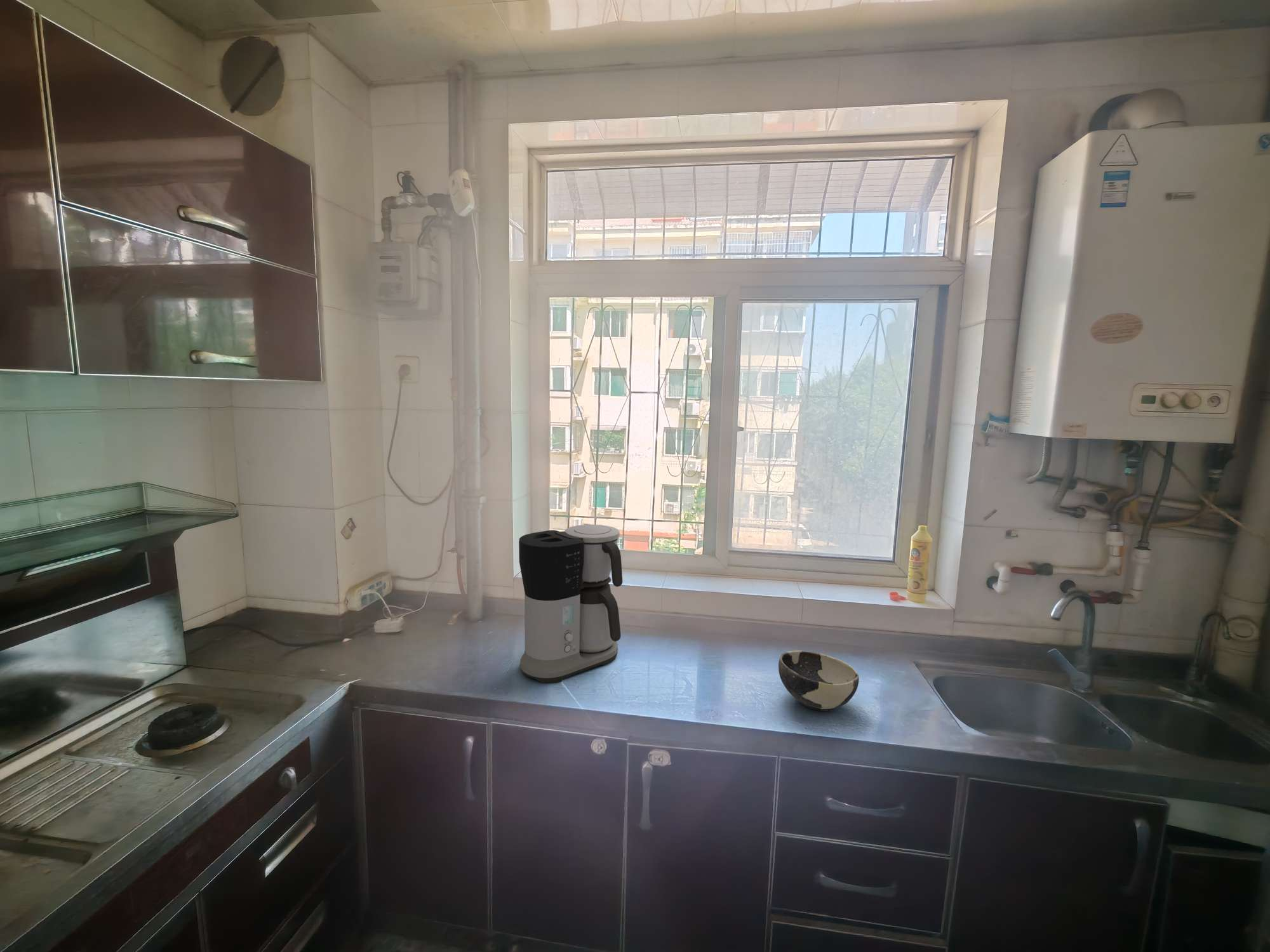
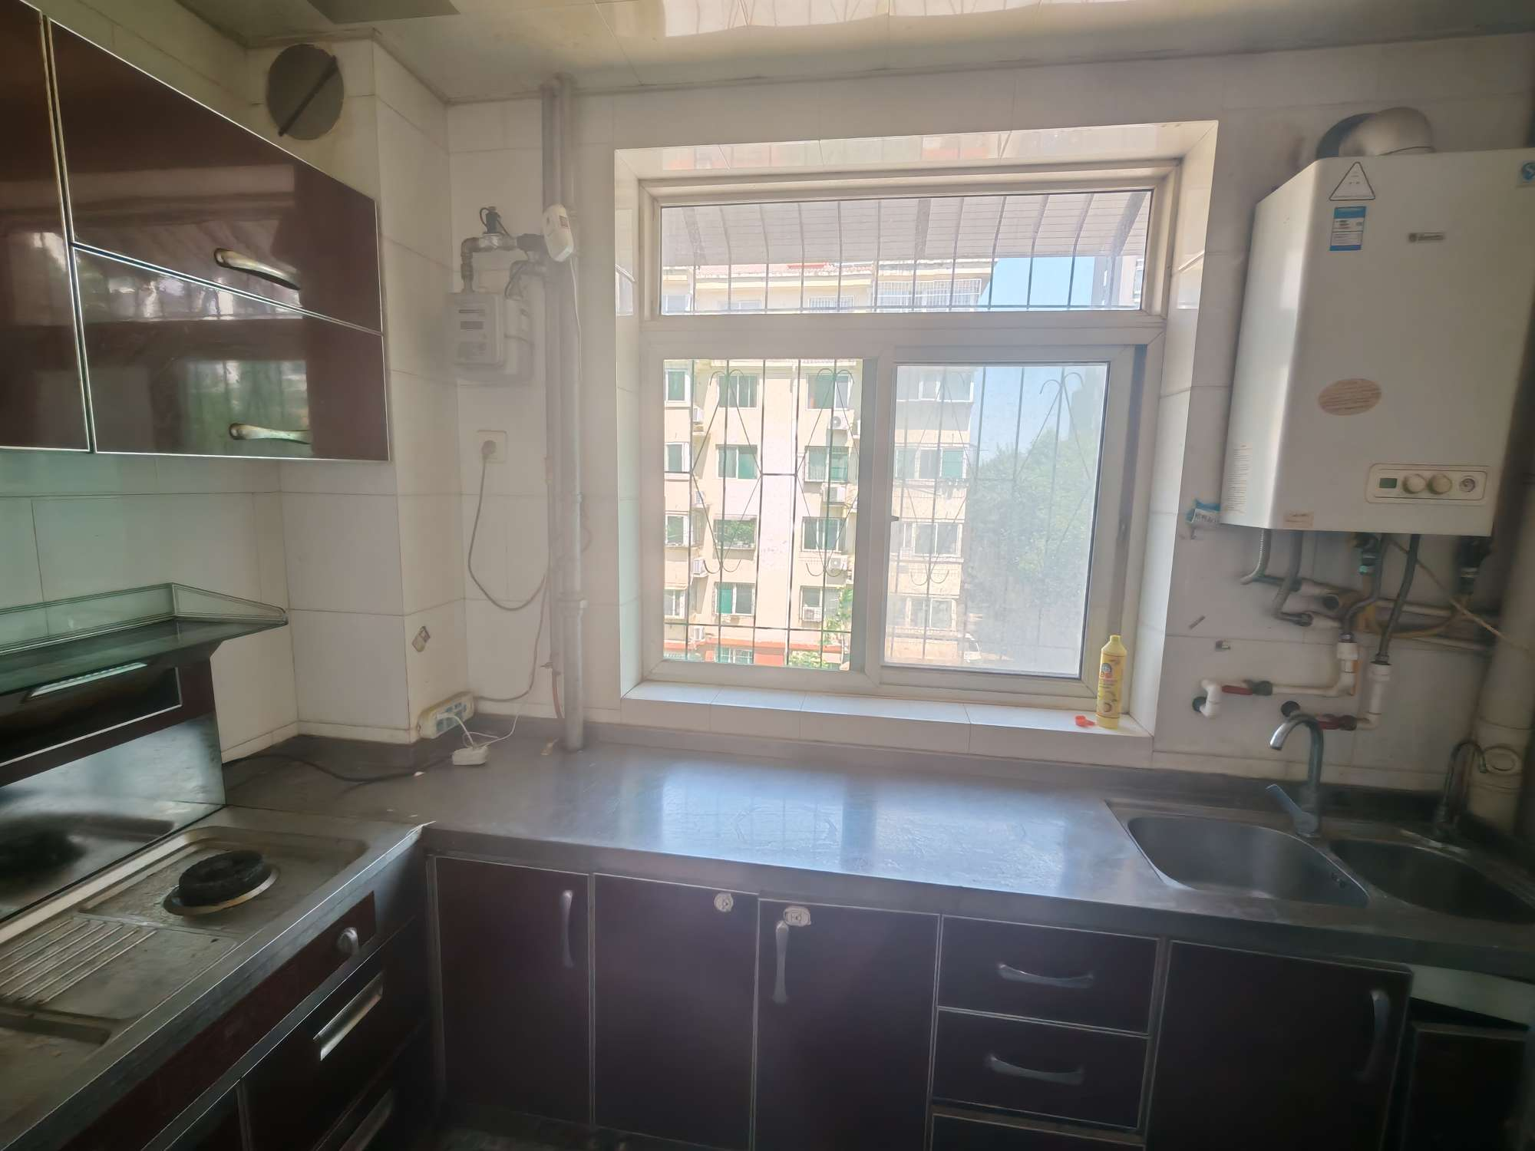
- bowl (817, 682)
- coffee maker (575, 600)
